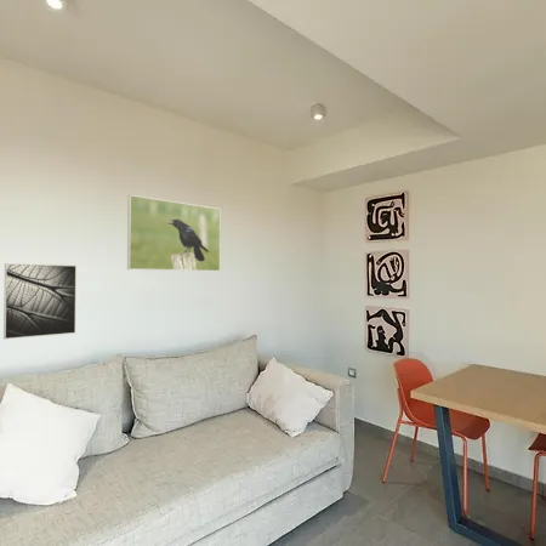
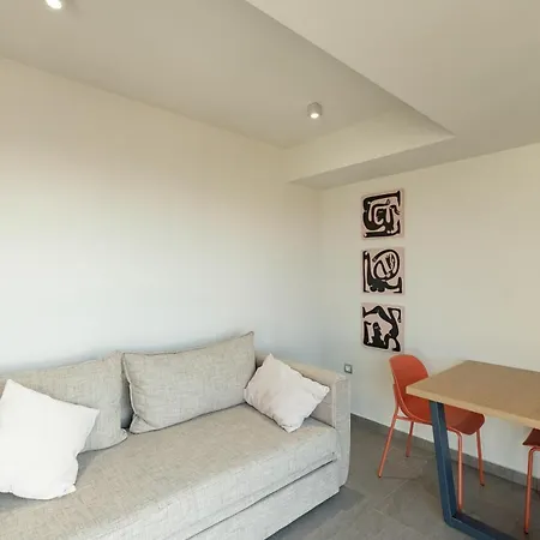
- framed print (41, 300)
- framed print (177, 235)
